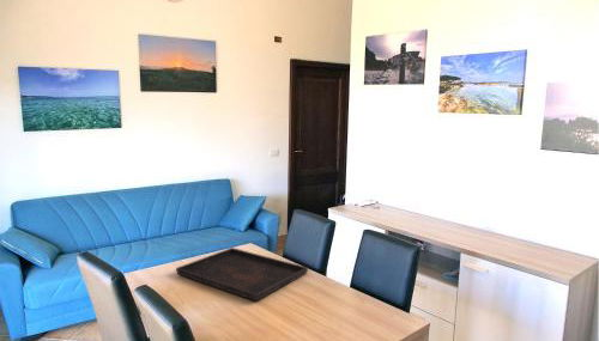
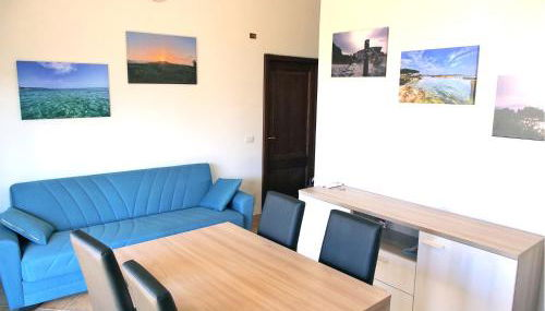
- serving tray (242, 270)
